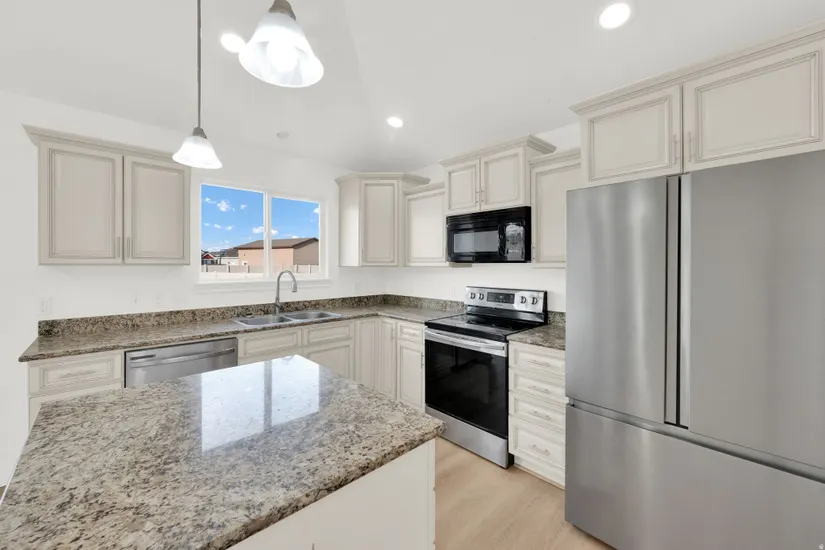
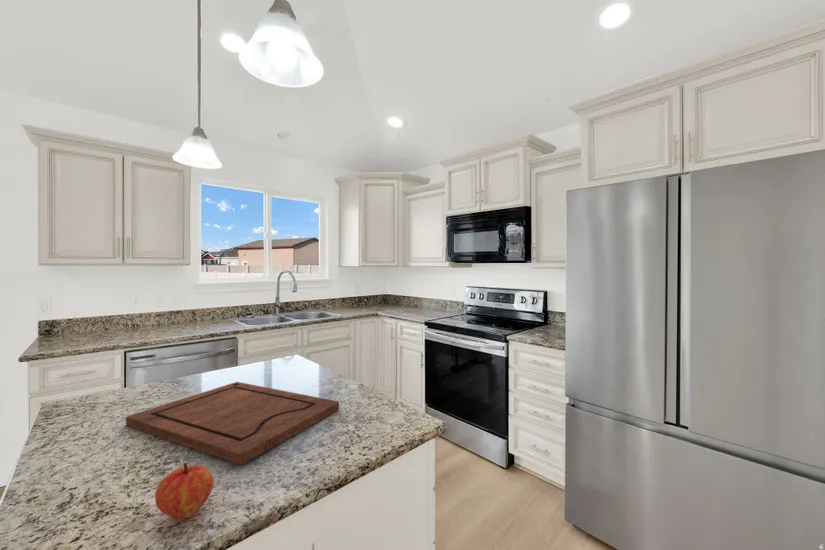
+ cutting board (238, 412)
+ fruit (185, 489)
